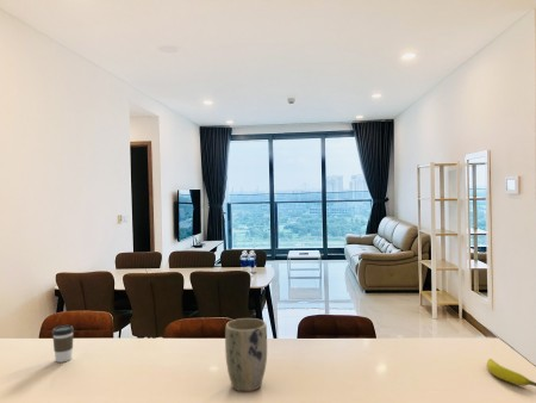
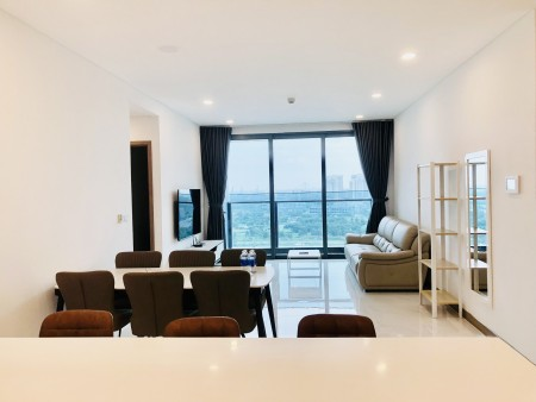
- plant pot (245, 354)
- coffee cup (63, 343)
- banana (509, 372)
